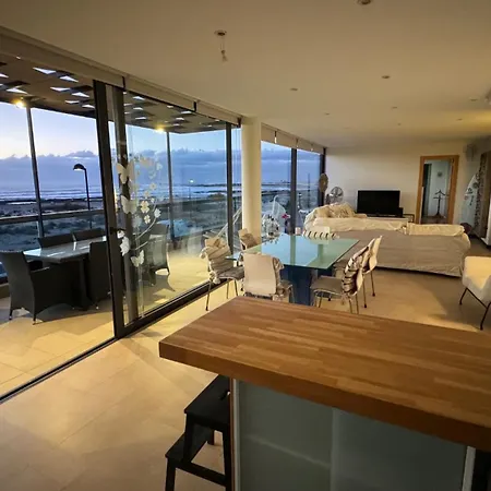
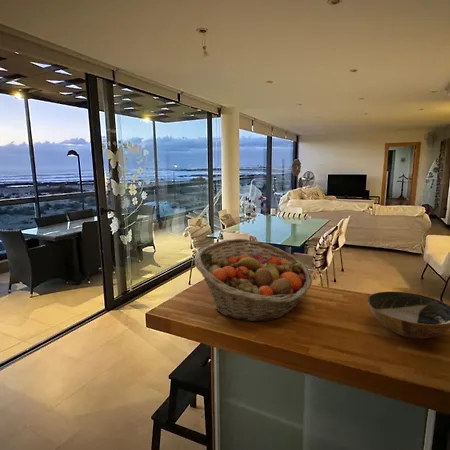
+ bowl (409, 318)
+ fruit basket (254, 275)
